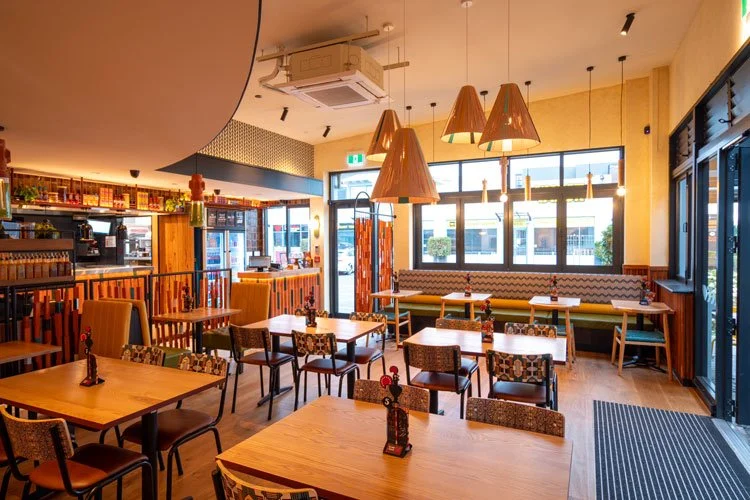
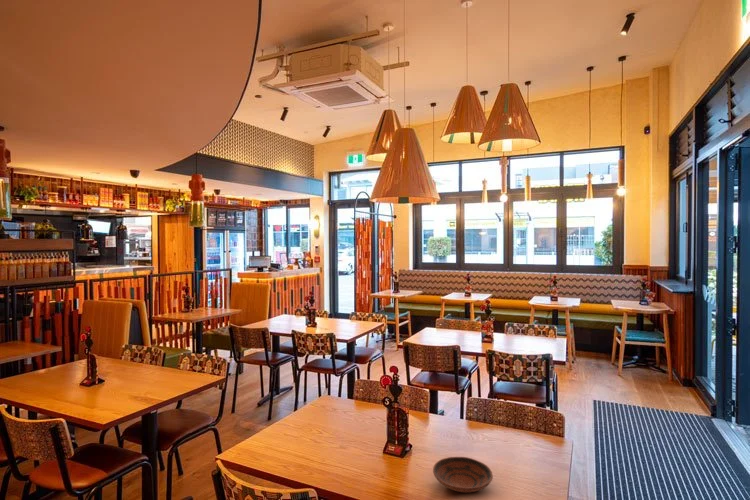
+ bowl (462, 477)
